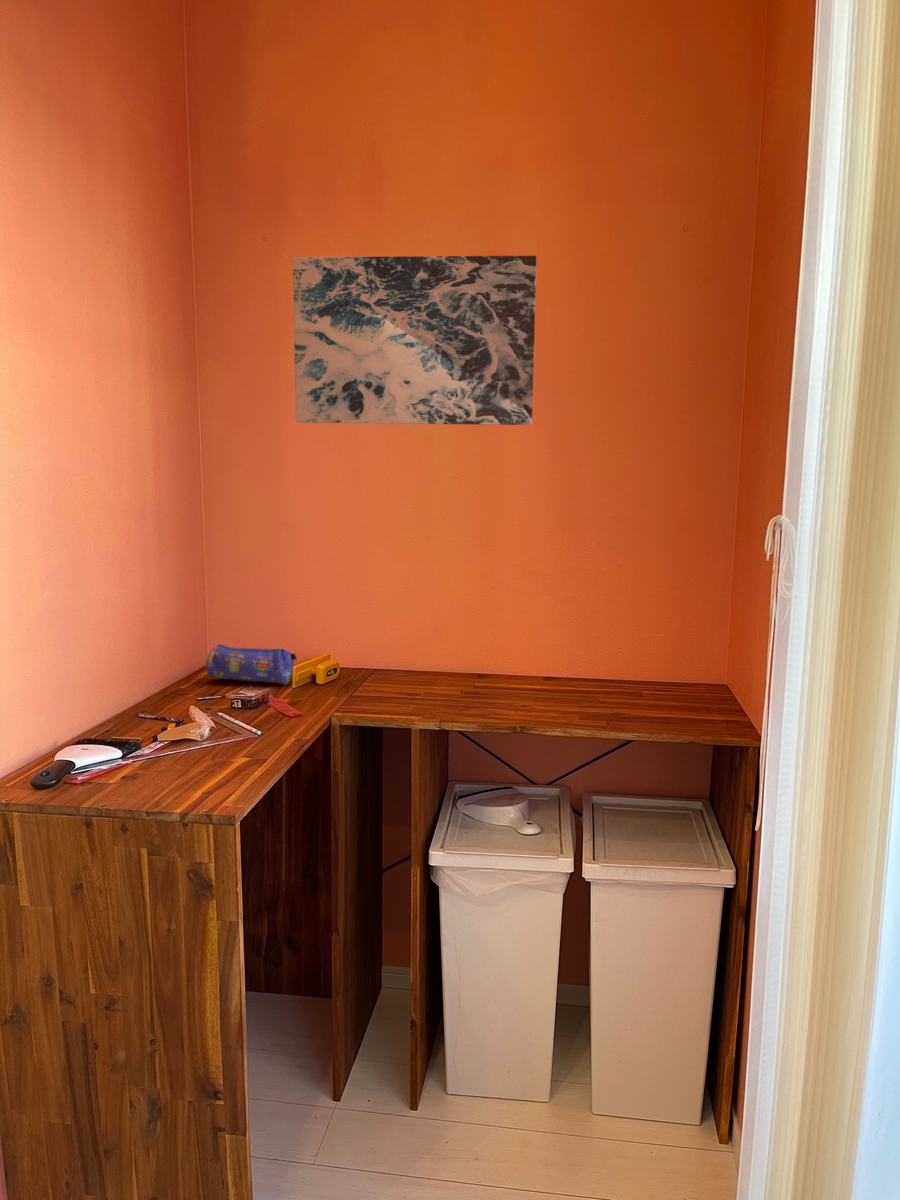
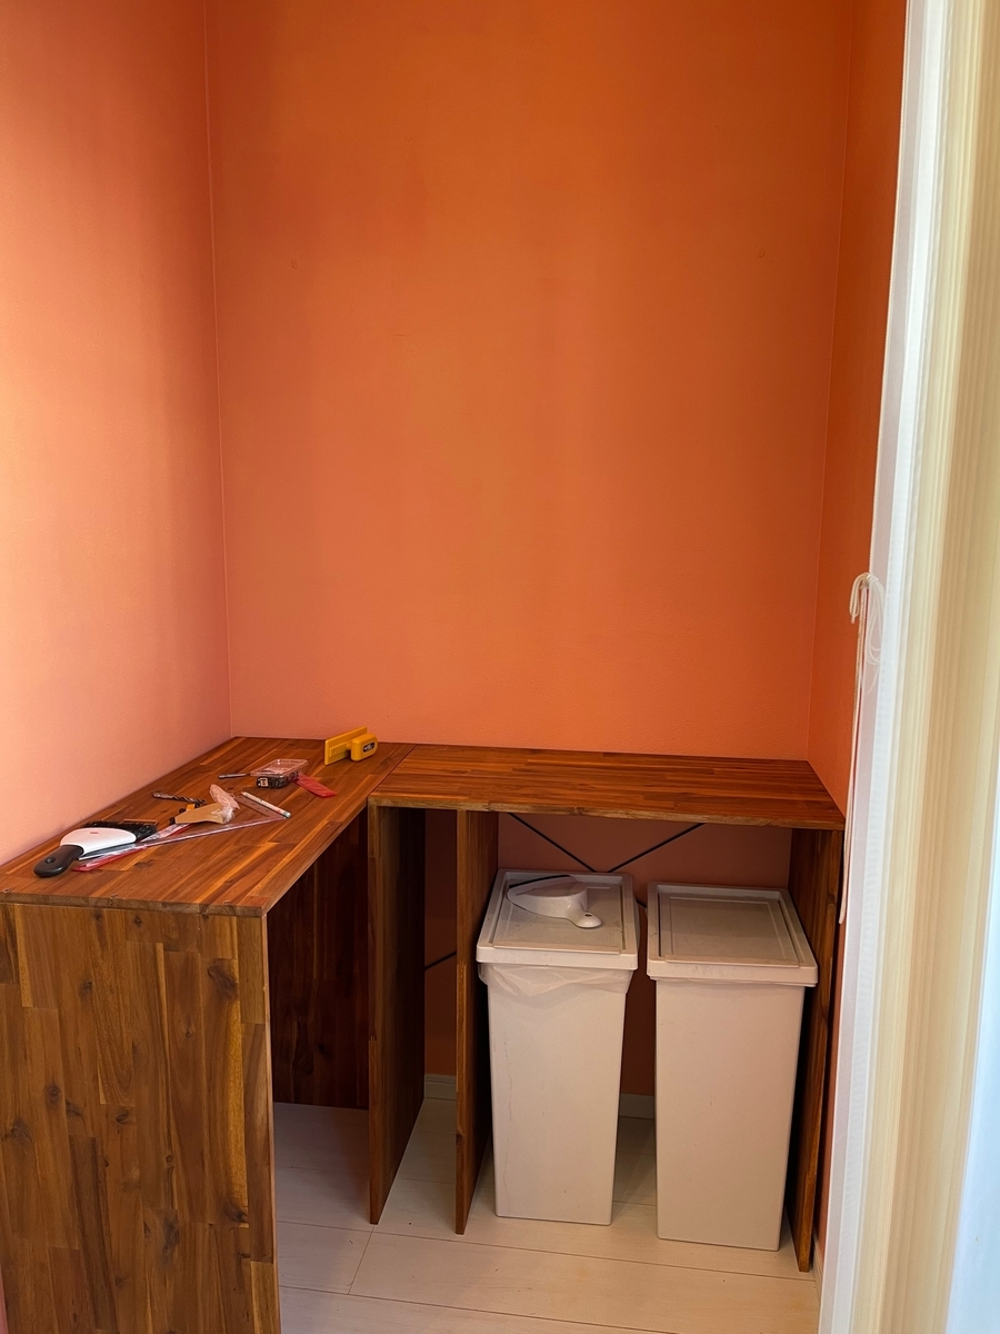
- pencil case (250, 663)
- wall art (413, 342)
